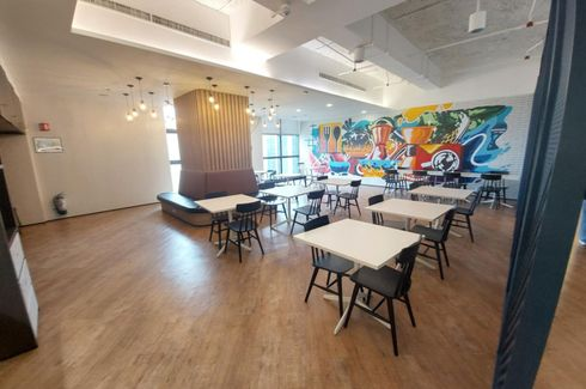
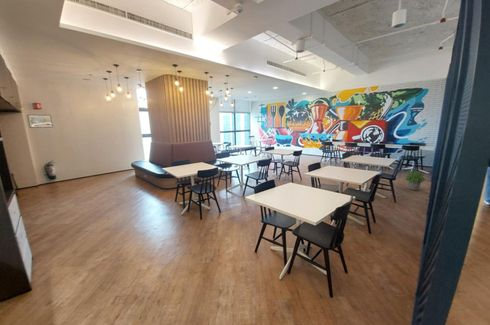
+ potted plant (414, 180)
